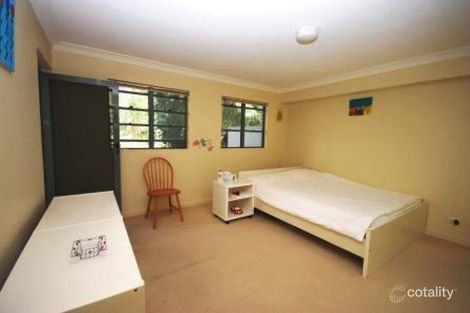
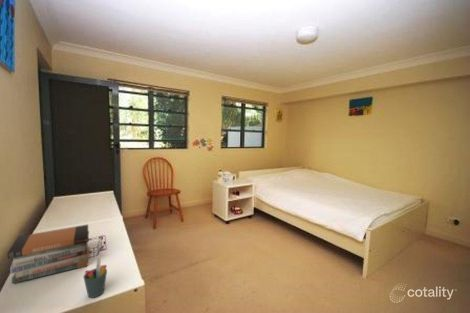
+ book stack (53, 251)
+ pen holder (96, 277)
